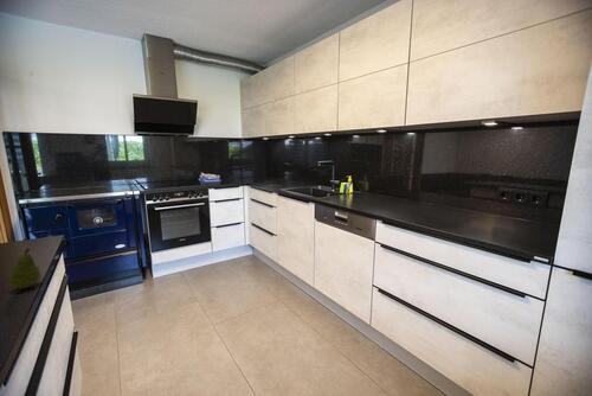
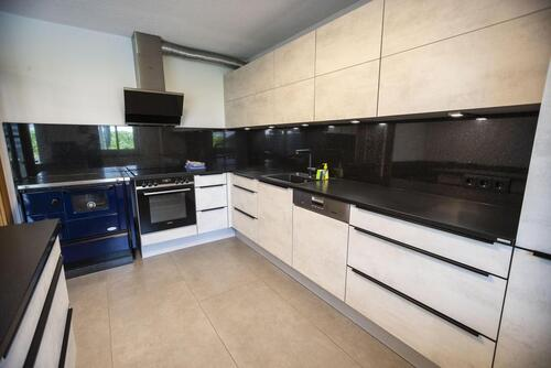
- fruit (22, 268)
